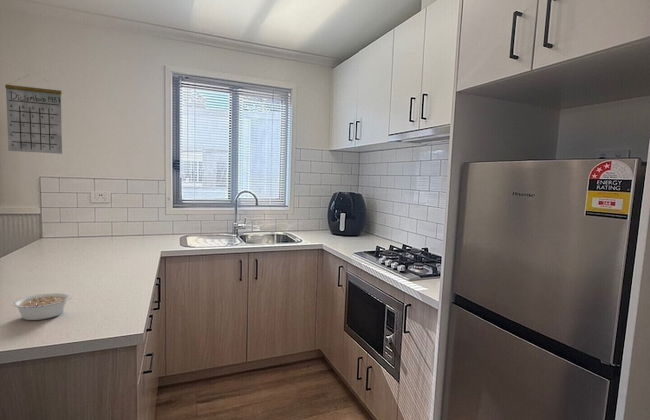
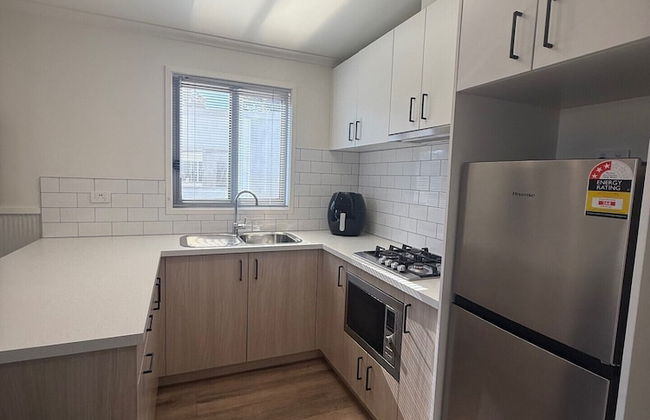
- calendar (35, 112)
- legume (45, 305)
